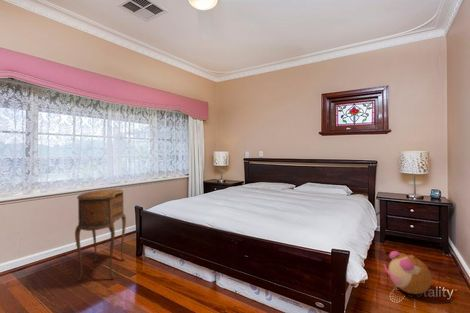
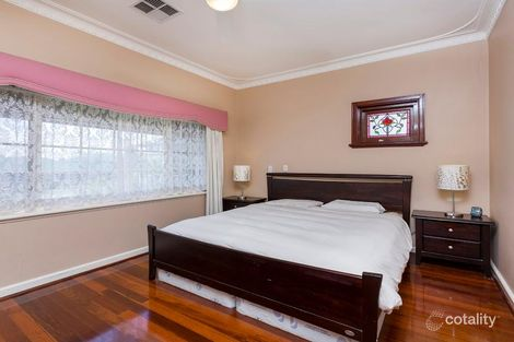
- plush toy (408, 272)
- side table (99, 229)
